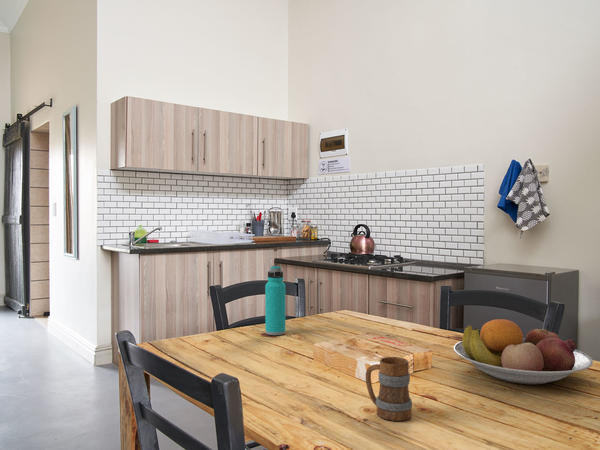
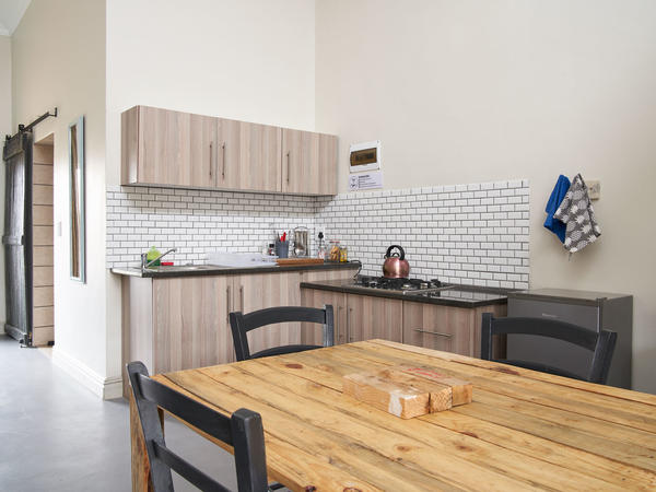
- fruit bowl (519, 347)
- water bottle (275, 299)
- mug (387, 385)
